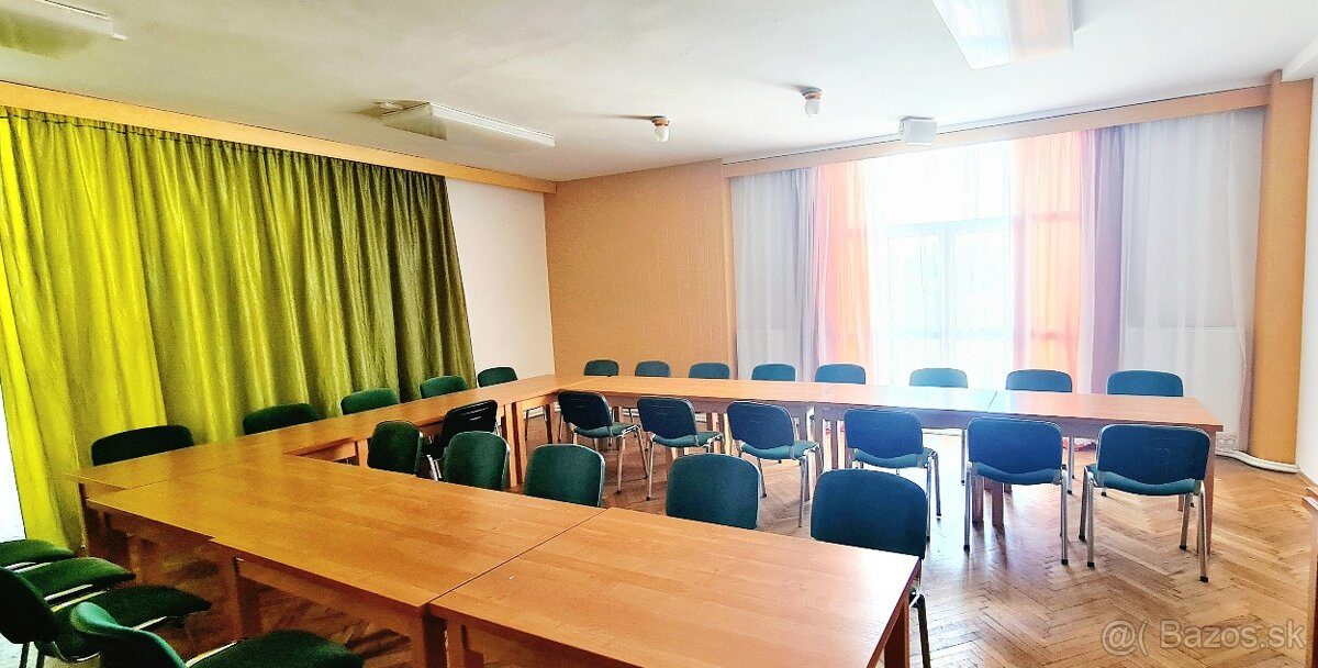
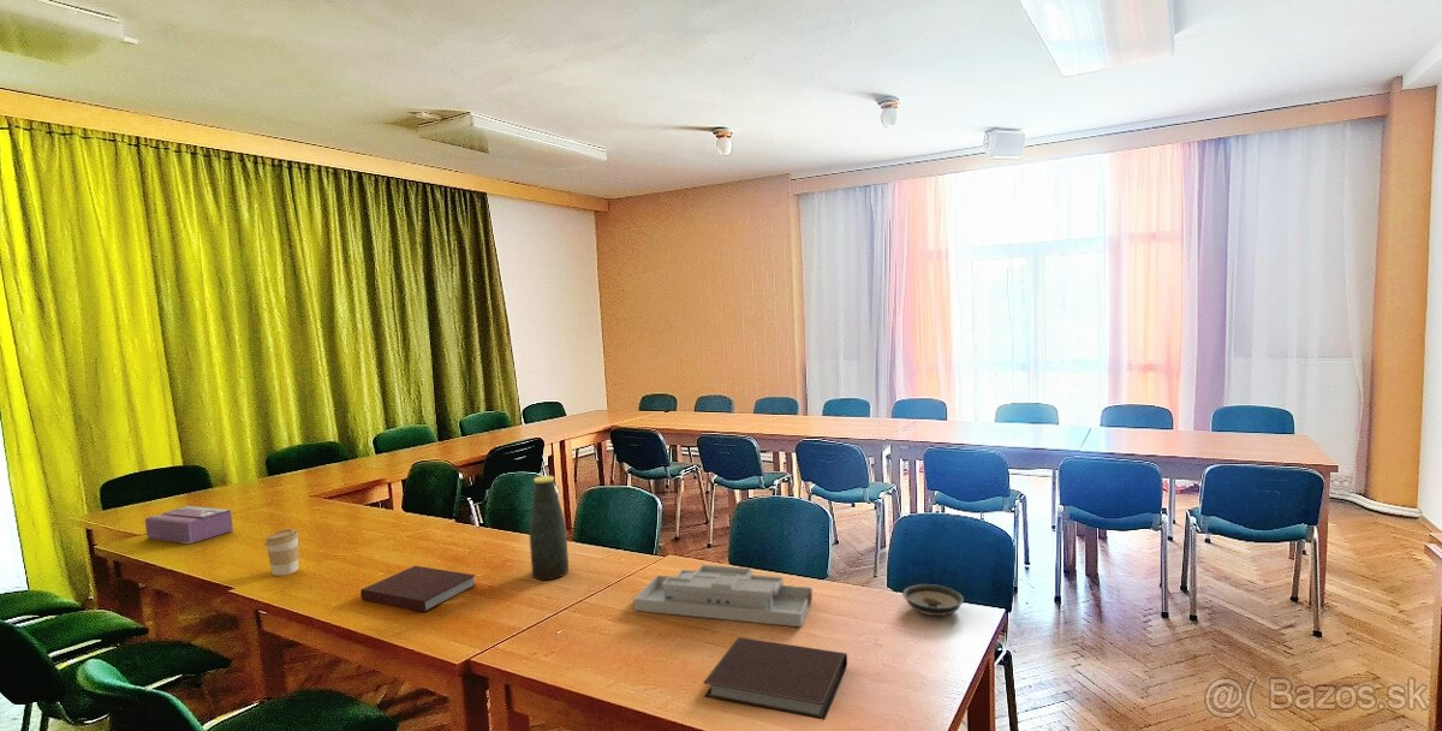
+ tissue box (189, 523)
+ saucer (932, 601)
+ bottle (547, 525)
+ coffee cup (282, 552)
+ notebook (777, 673)
+ desk organizer (722, 589)
+ notebook (419, 587)
